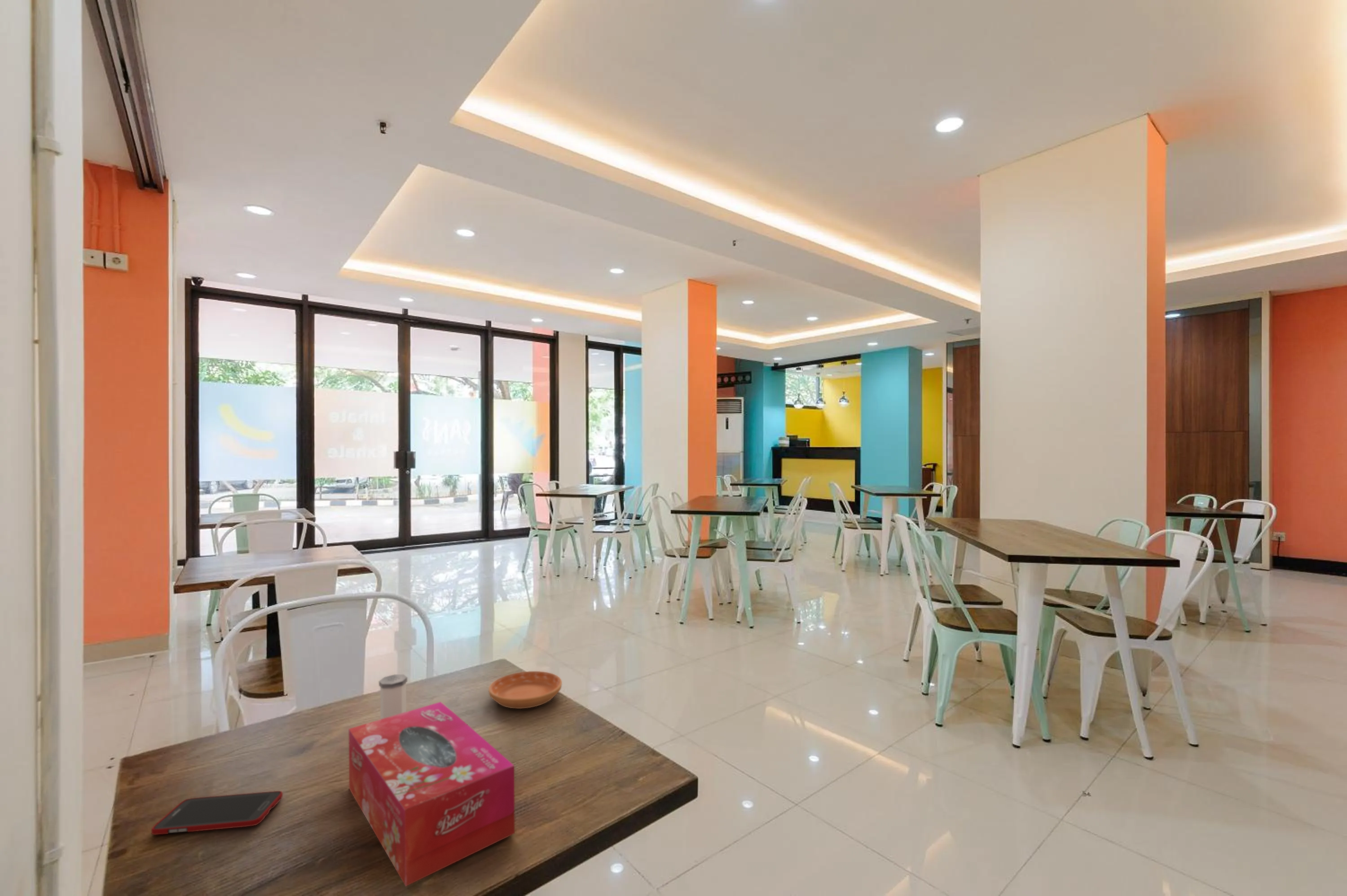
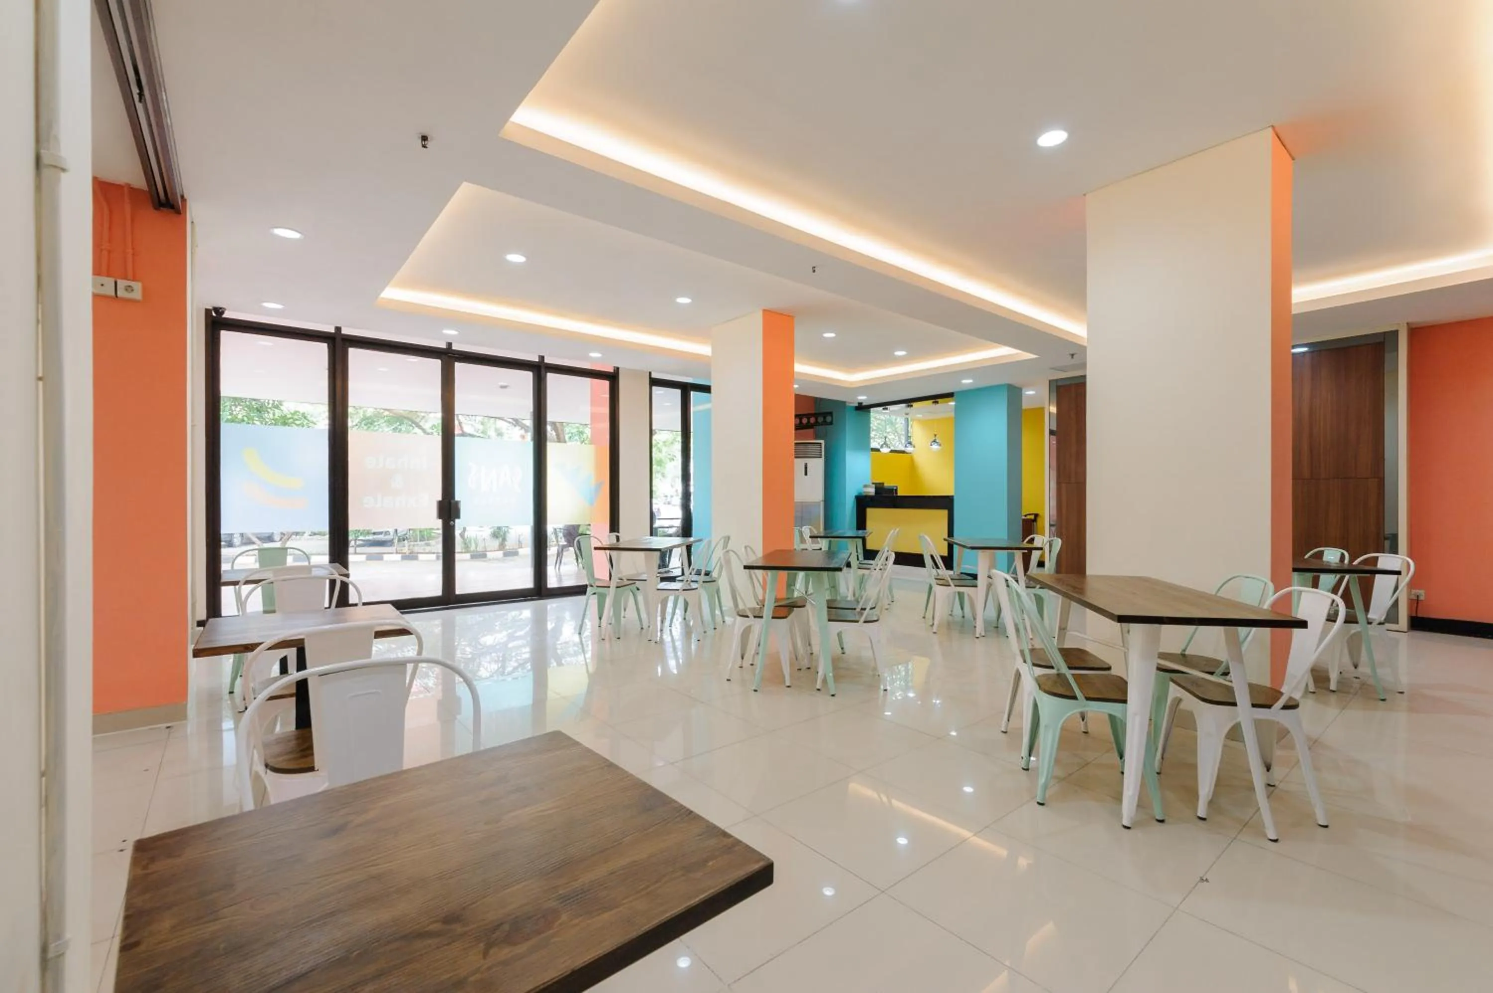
- salt shaker (393, 701)
- saucer (526, 690)
- tissue box (426, 777)
- cell phone (220, 812)
